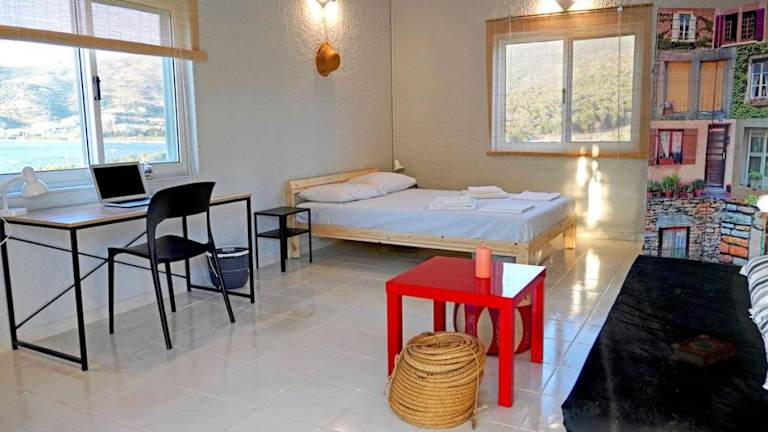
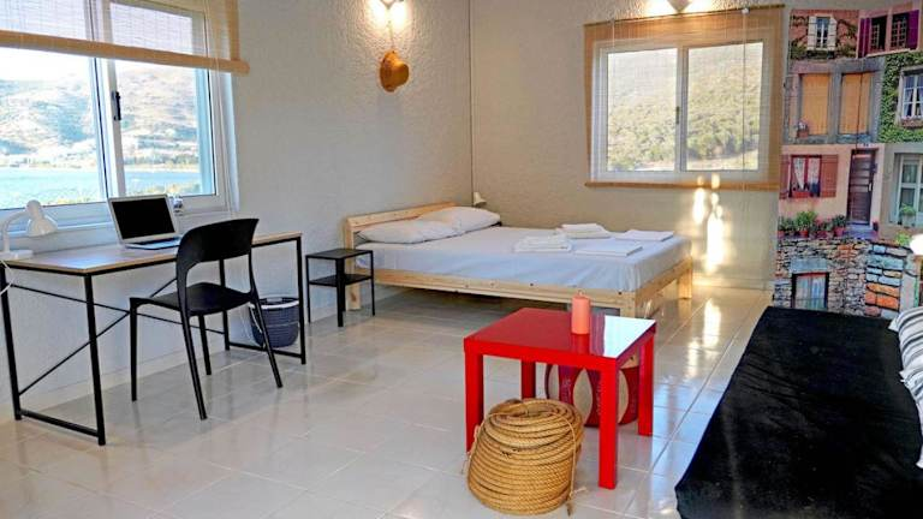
- book (704, 349)
